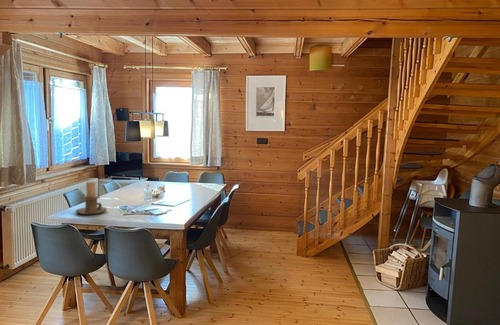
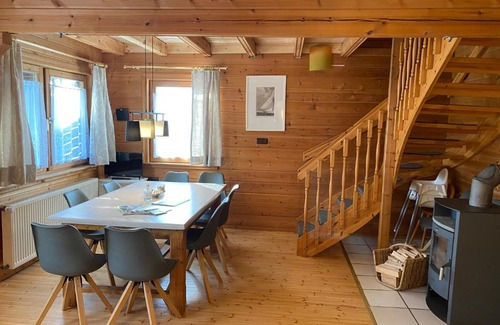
- candle holder (91, 196)
